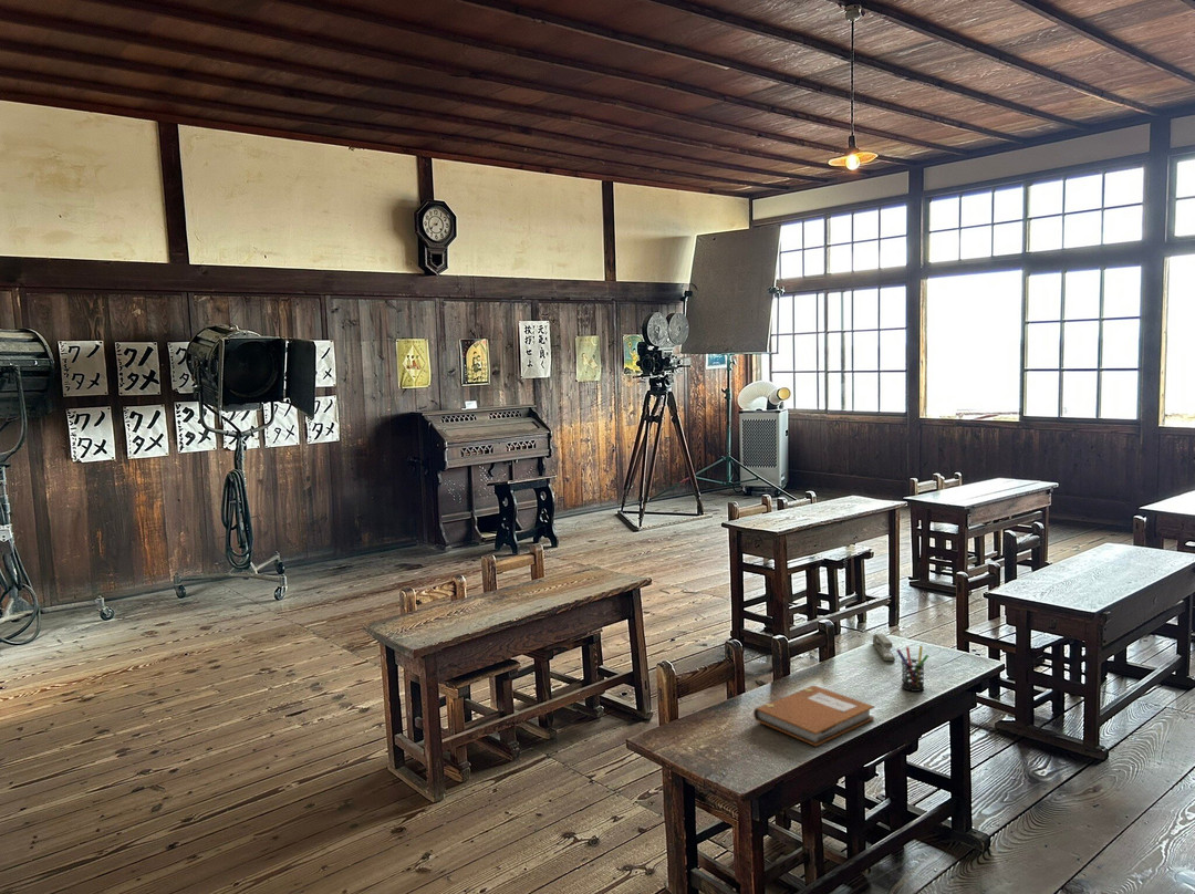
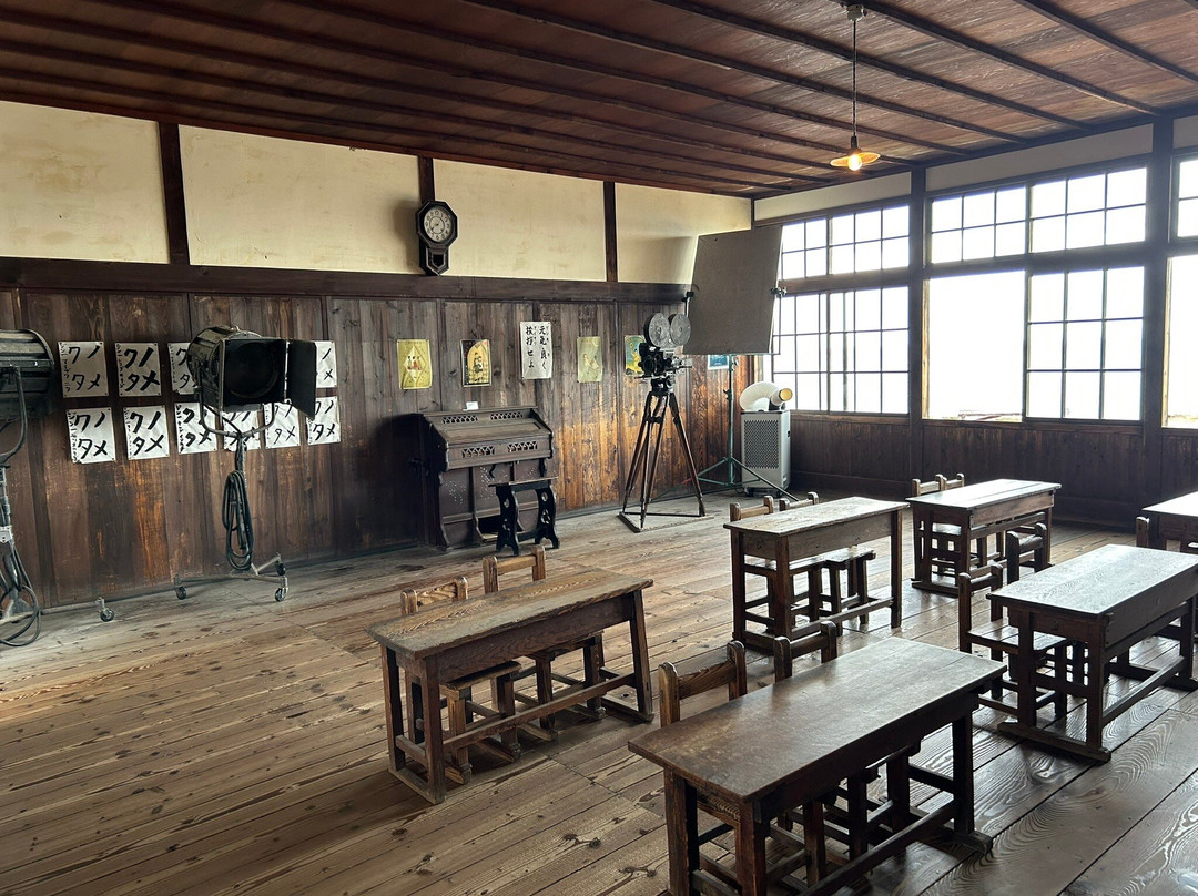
- stapler (883, 643)
- pen holder (914, 666)
- notebook (814, 711)
